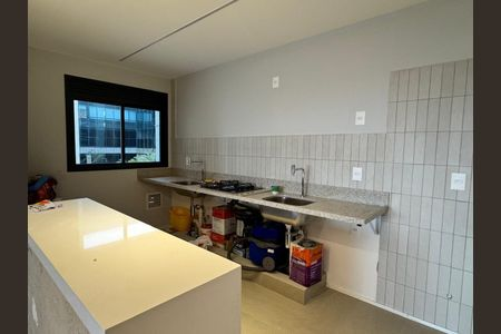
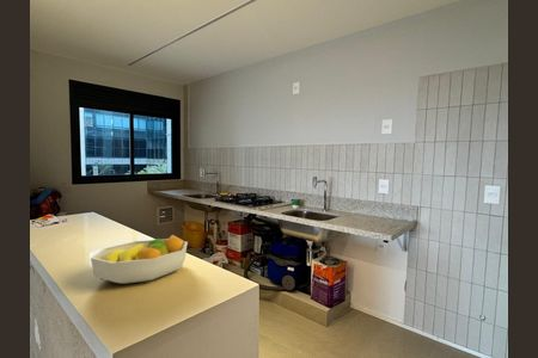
+ fruit bowl (143, 255)
